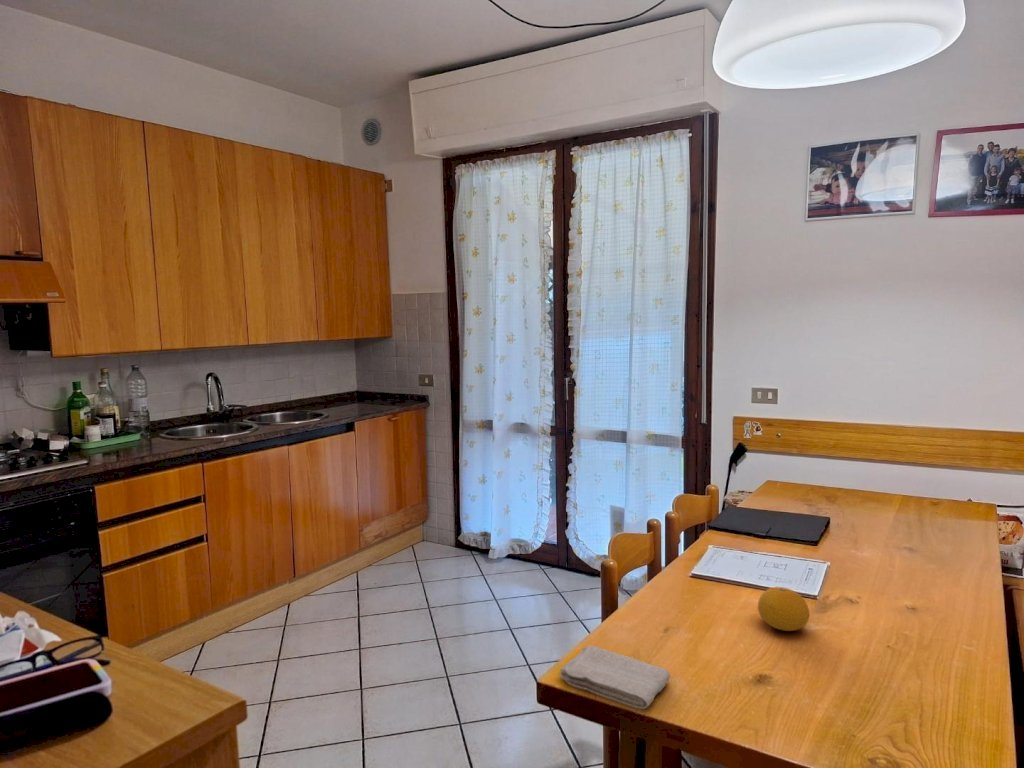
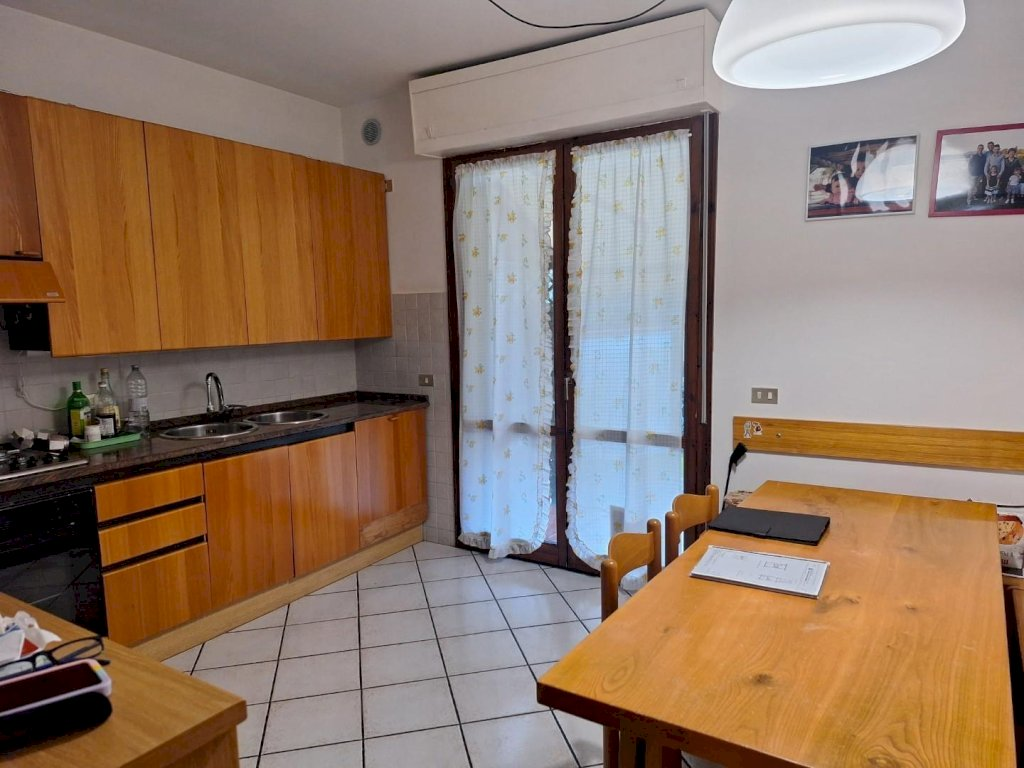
- fruit (782, 608)
- washcloth (614, 674)
